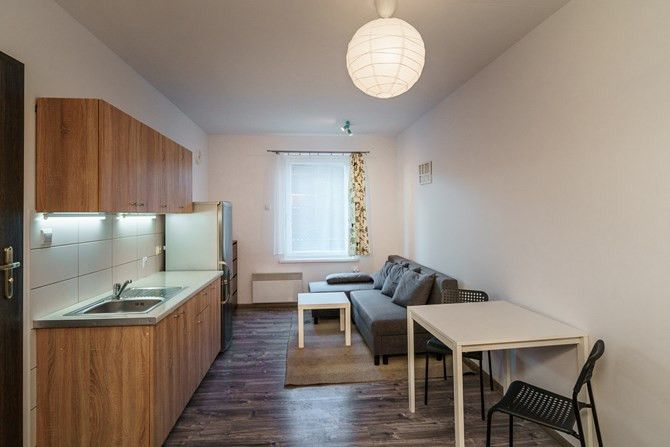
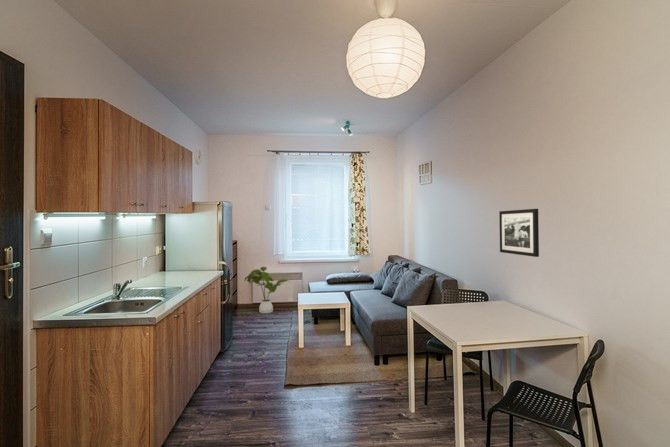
+ picture frame (517, 232)
+ house plant (264, 290)
